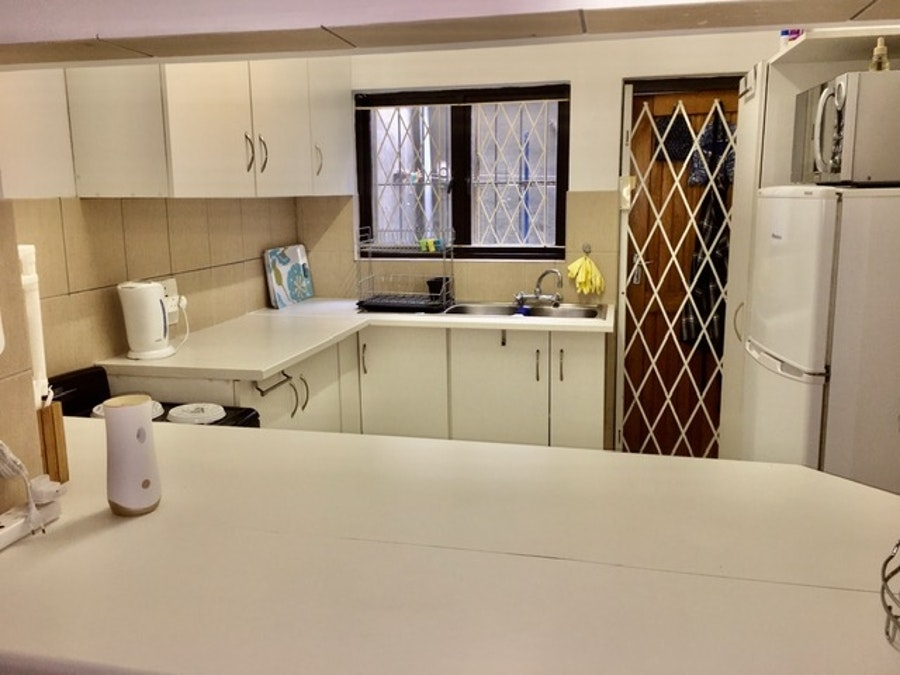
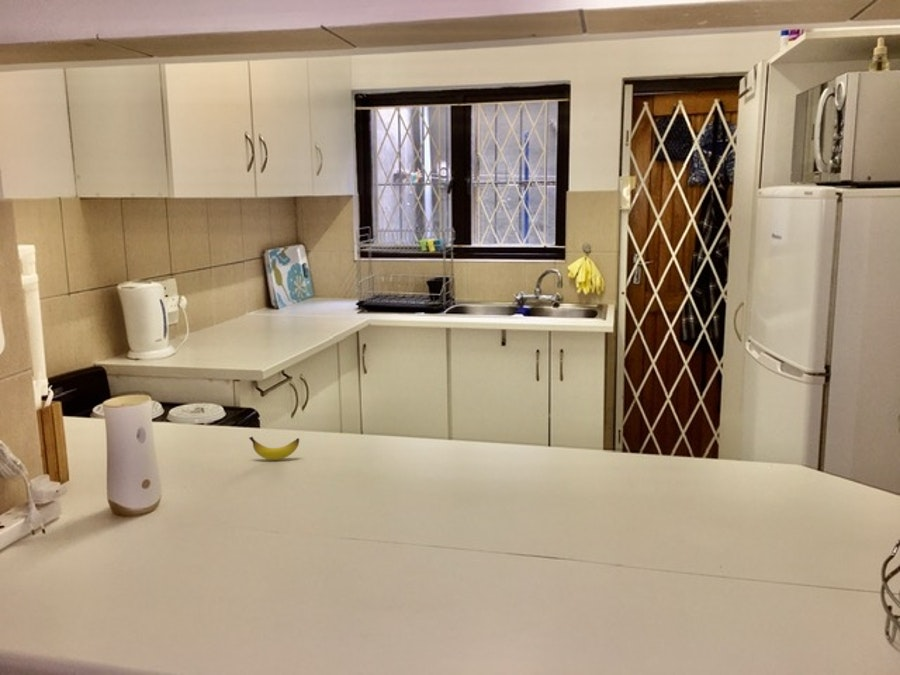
+ banana (274, 448)
